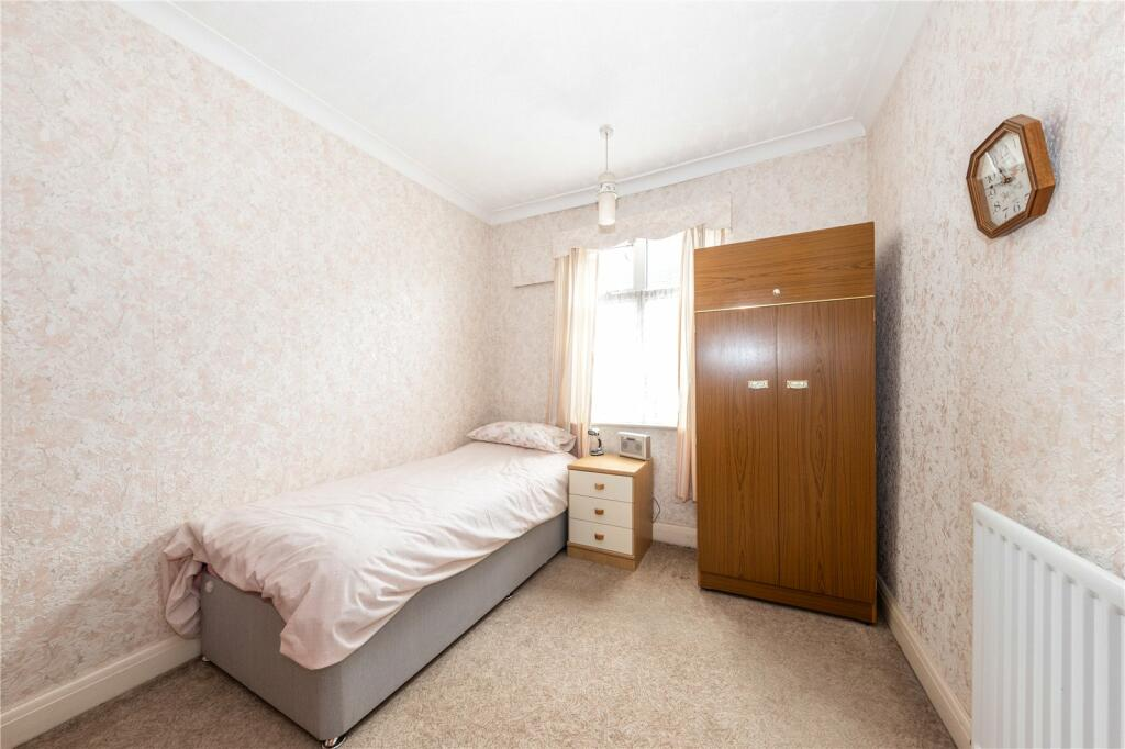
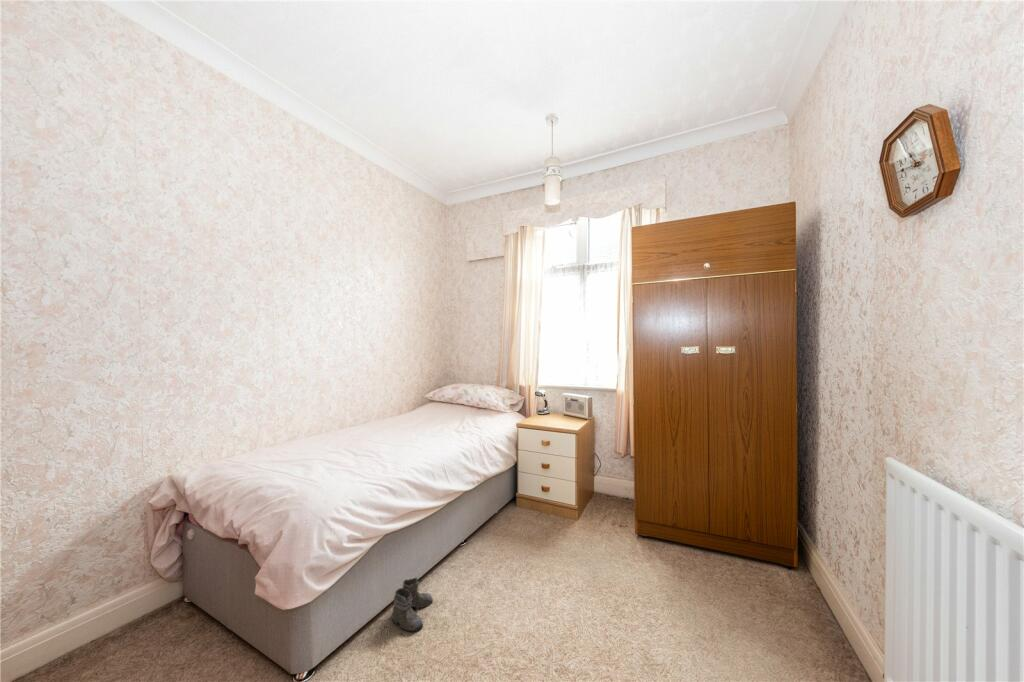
+ boots (412, 601)
